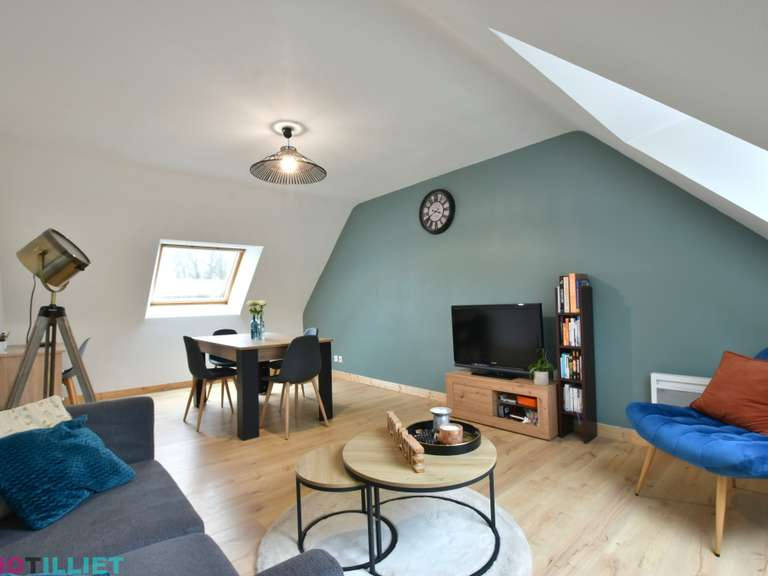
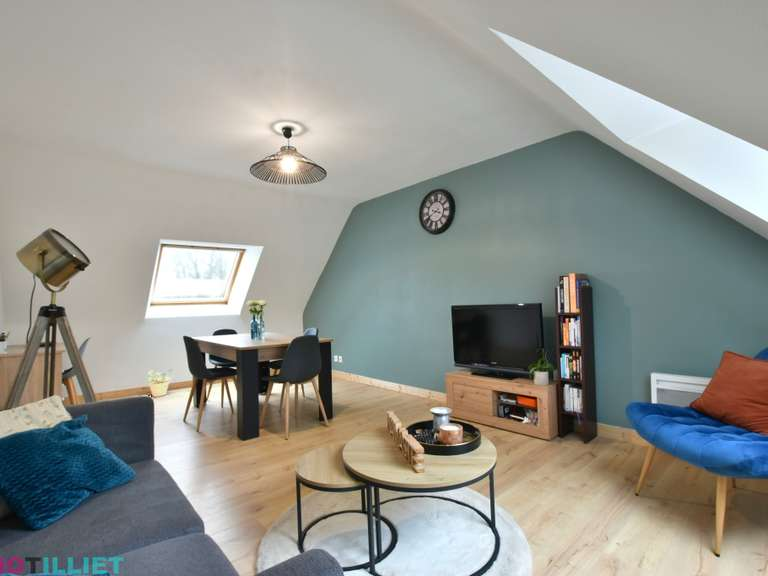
+ potted plant (161, 382)
